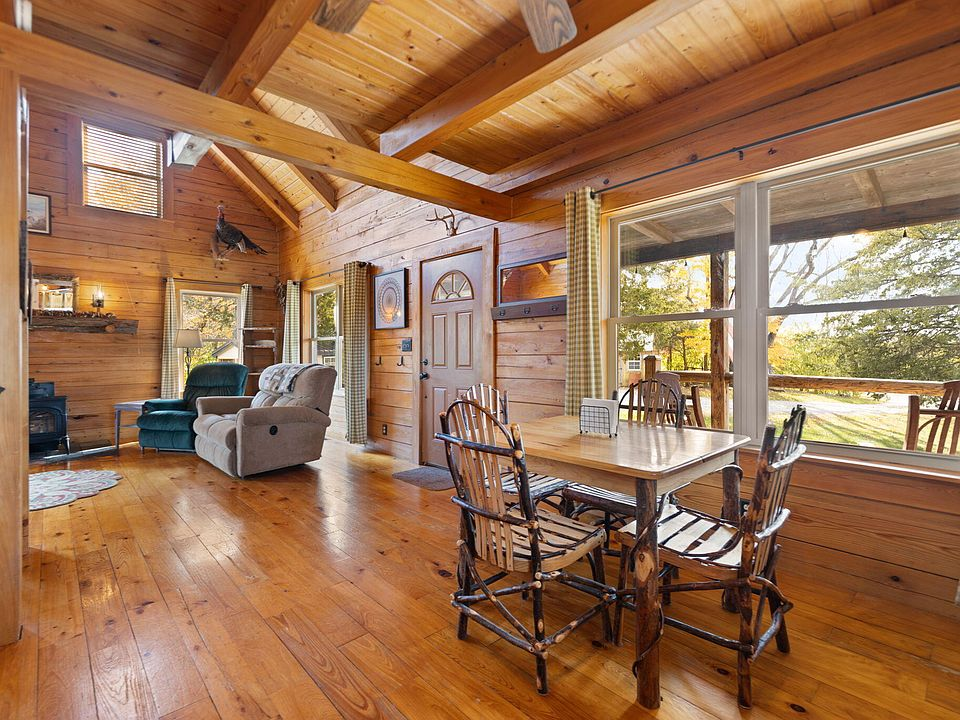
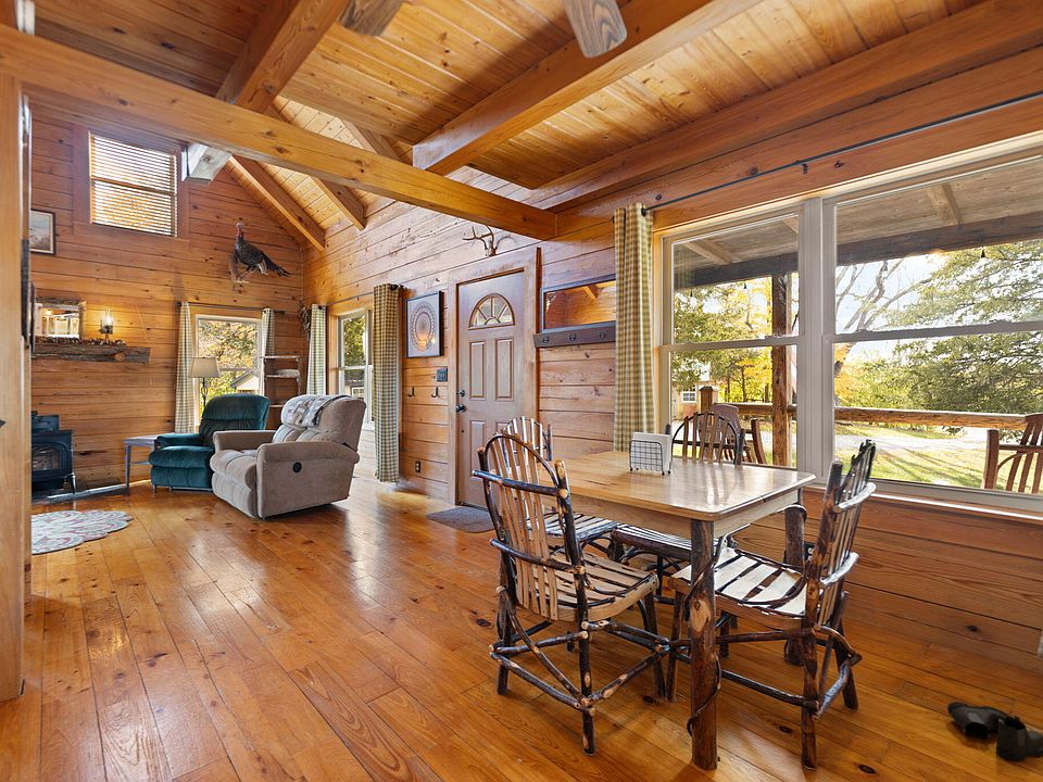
+ boots (991, 718)
